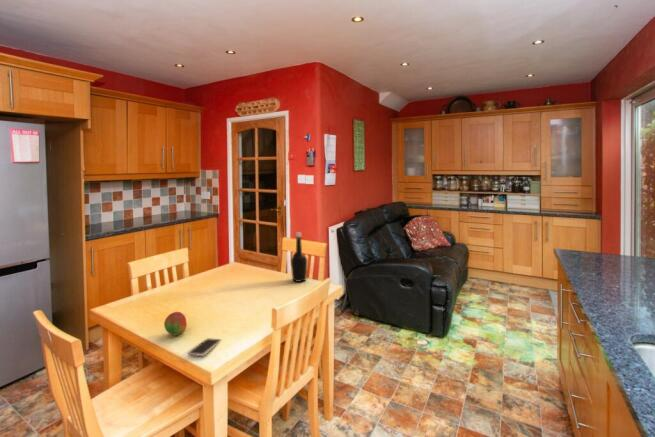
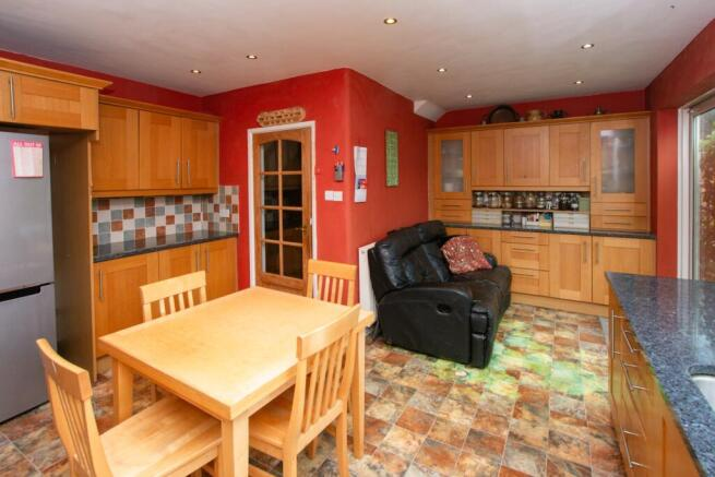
- fruit (175, 324)
- bottle (299, 256)
- smartphone (205, 346)
